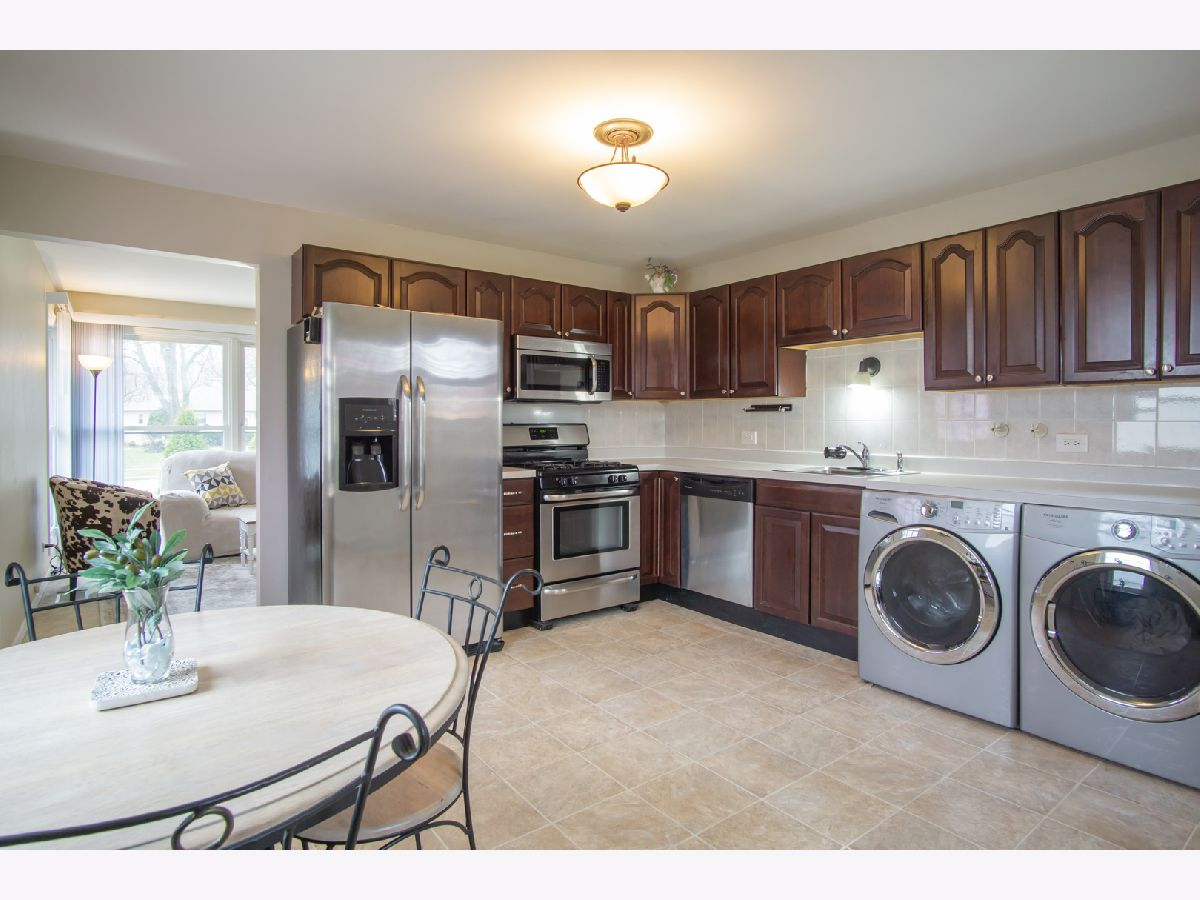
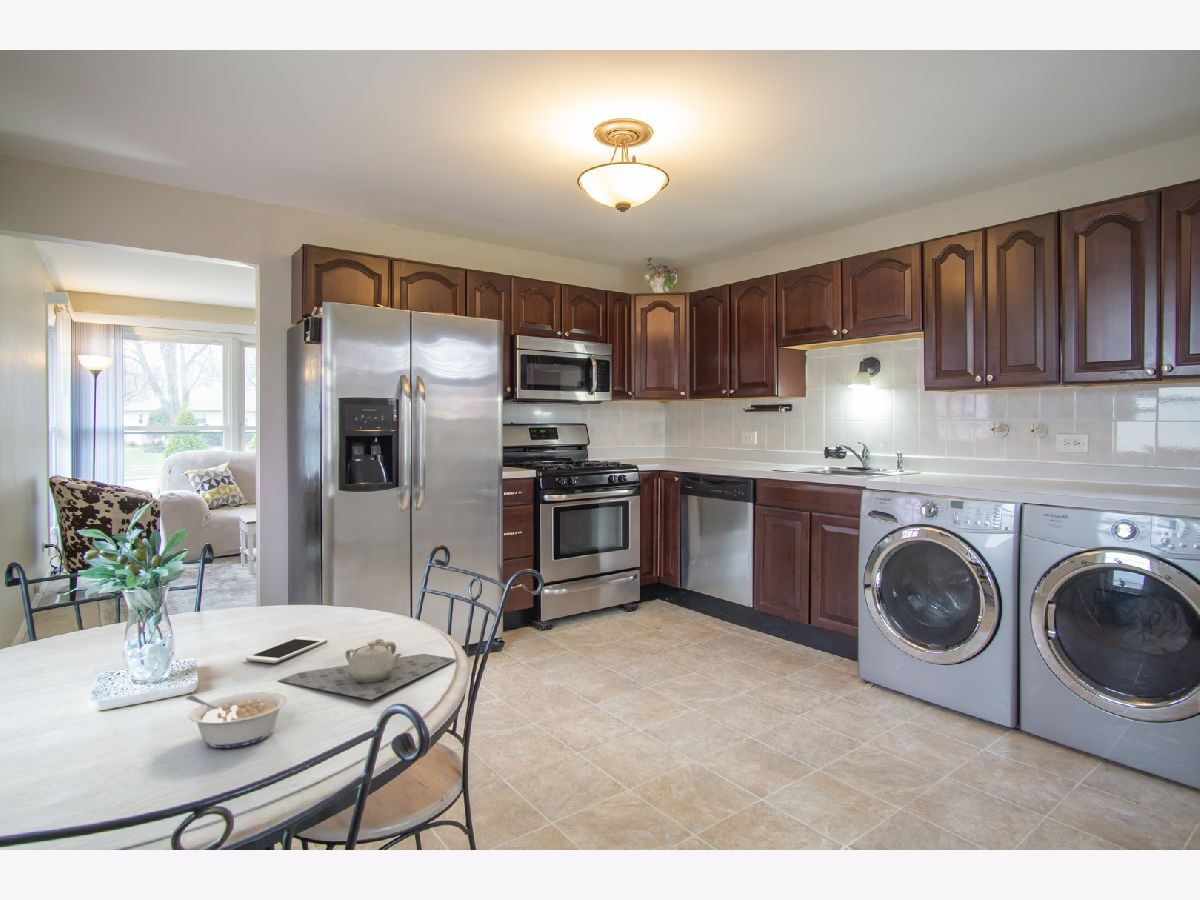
+ legume (235, 718)
+ teapot (371, 652)
+ cell phone (288, 649)
